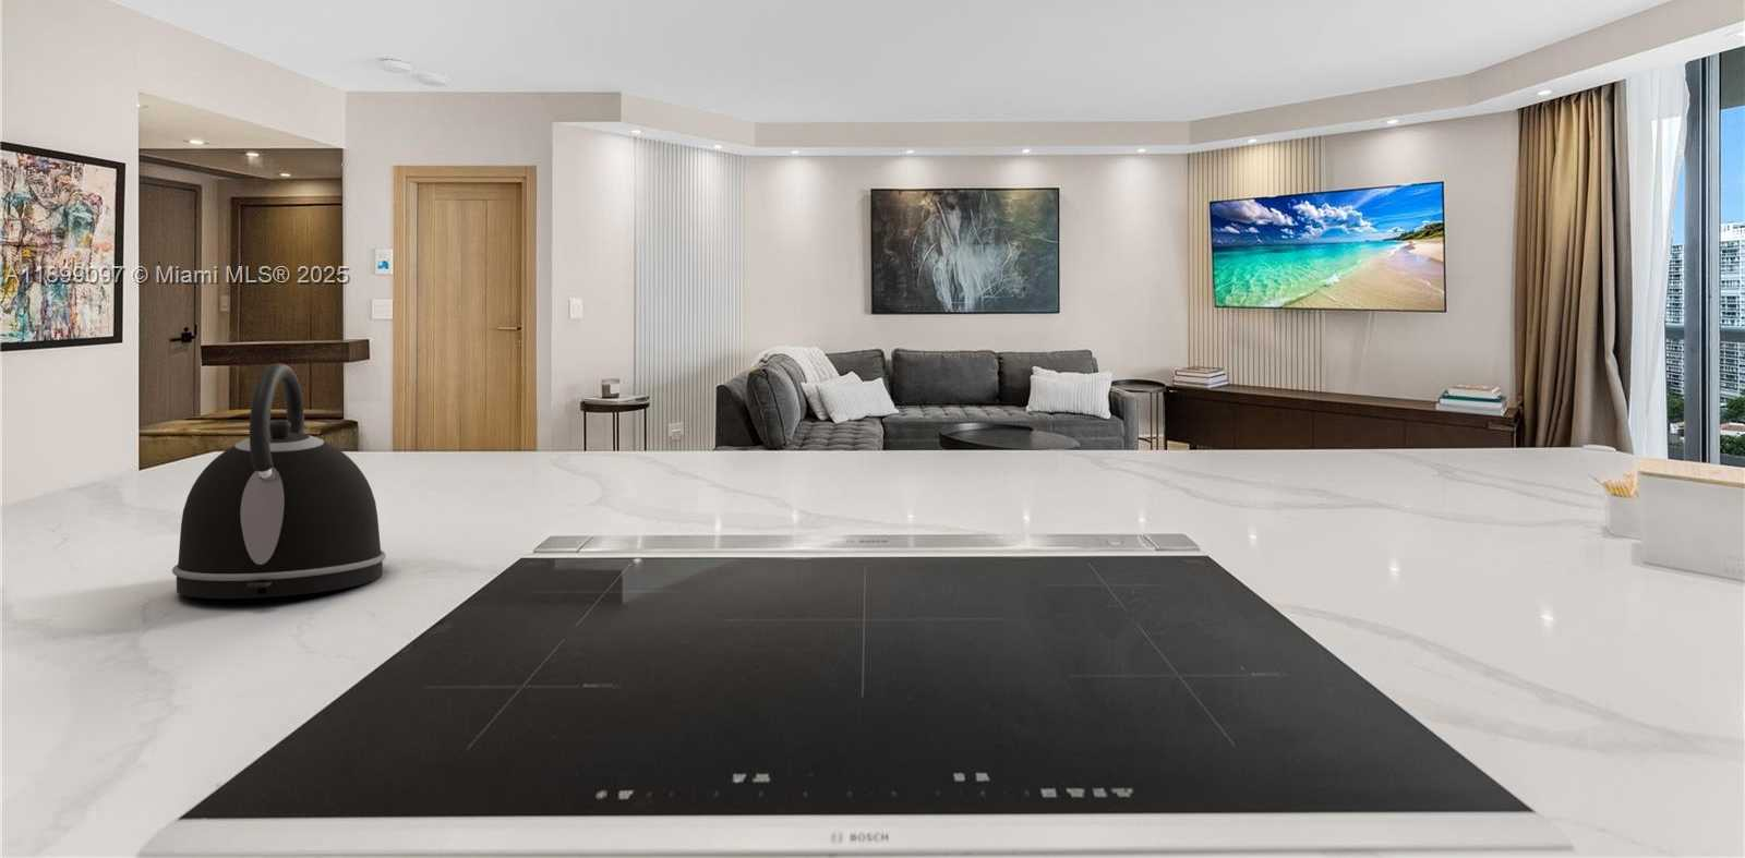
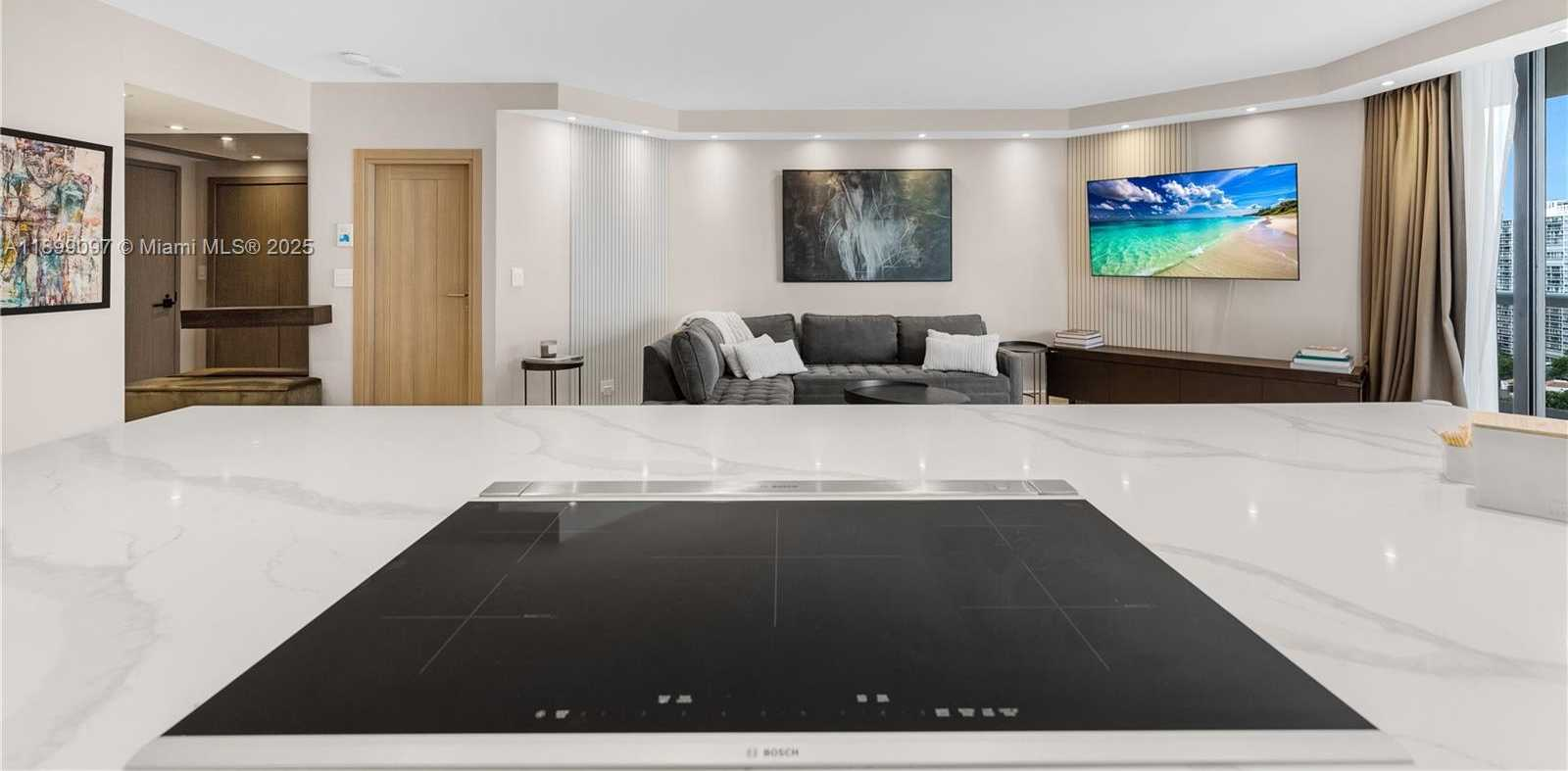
- kettle (283, 472)
